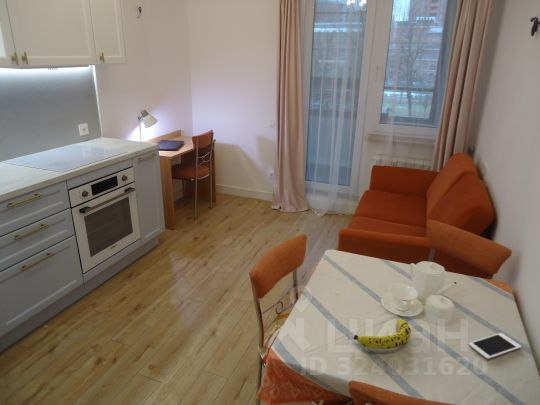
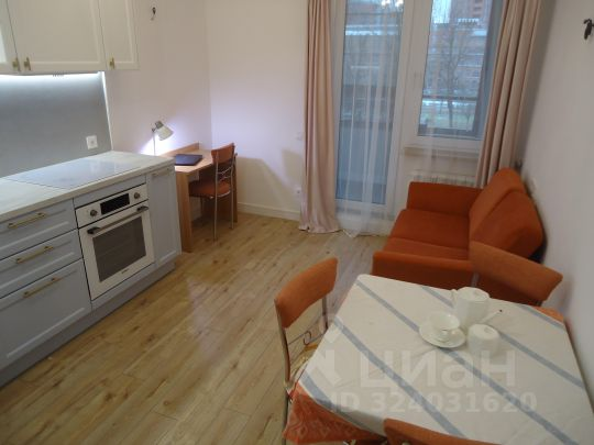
- fruit (382, 336)
- cell phone (494, 345)
